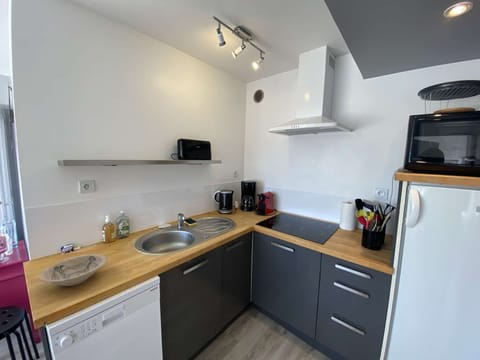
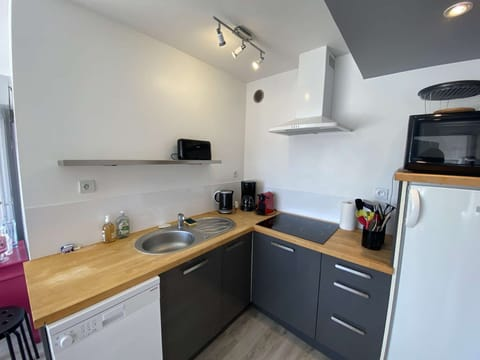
- bowl (75, 272)
